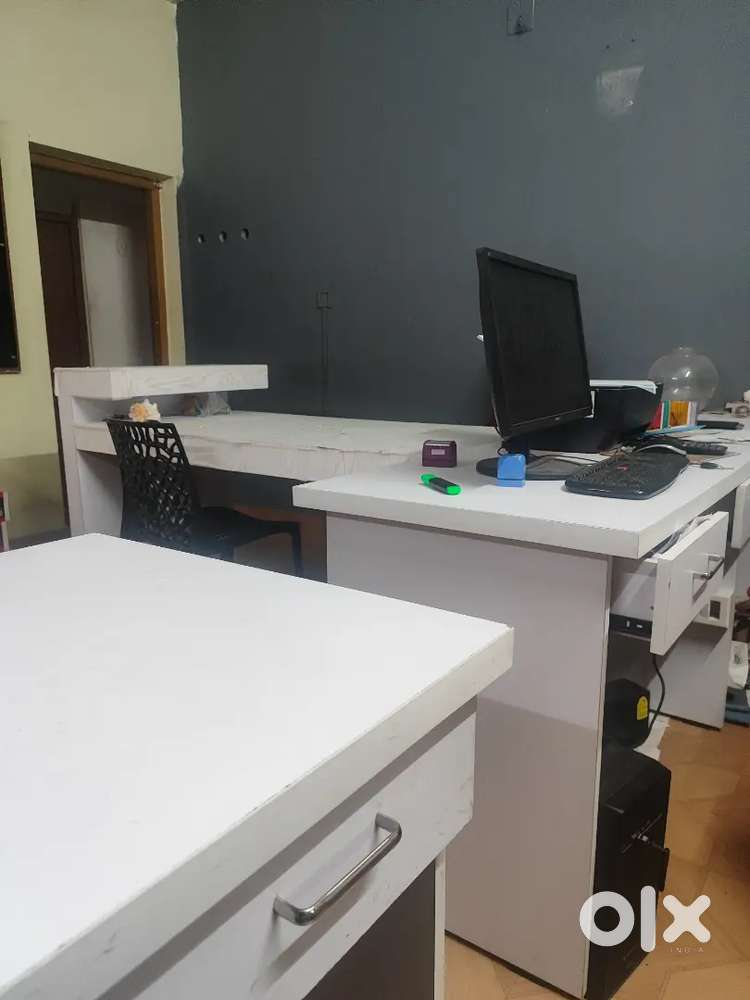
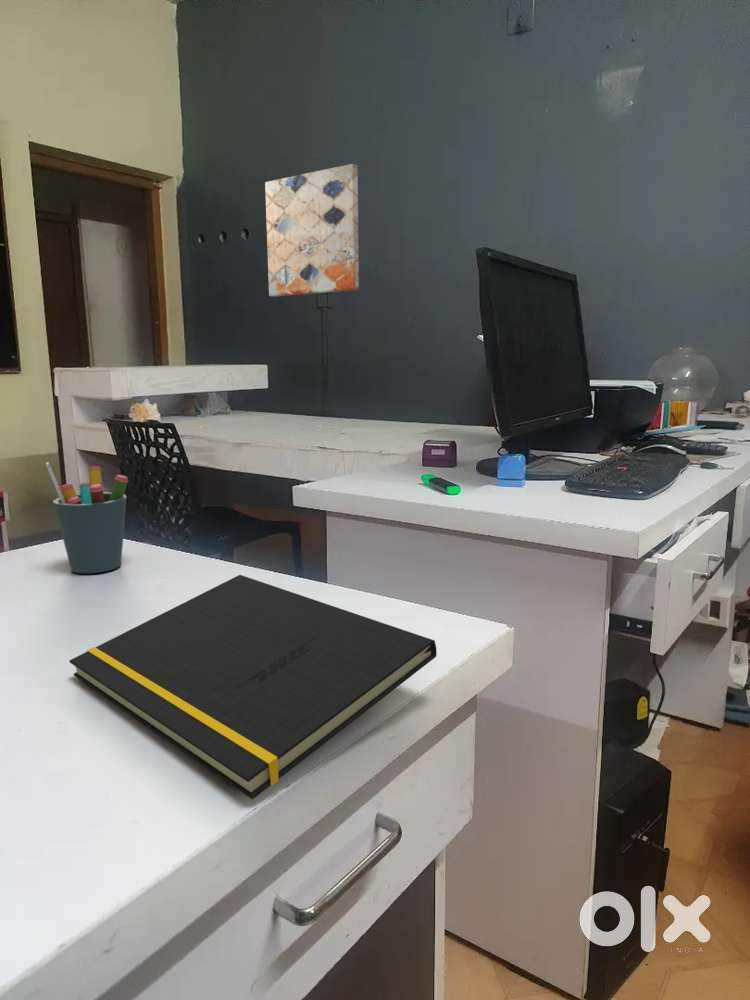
+ notepad (245, 658)
+ wall art (311, 234)
+ pen holder (91, 514)
